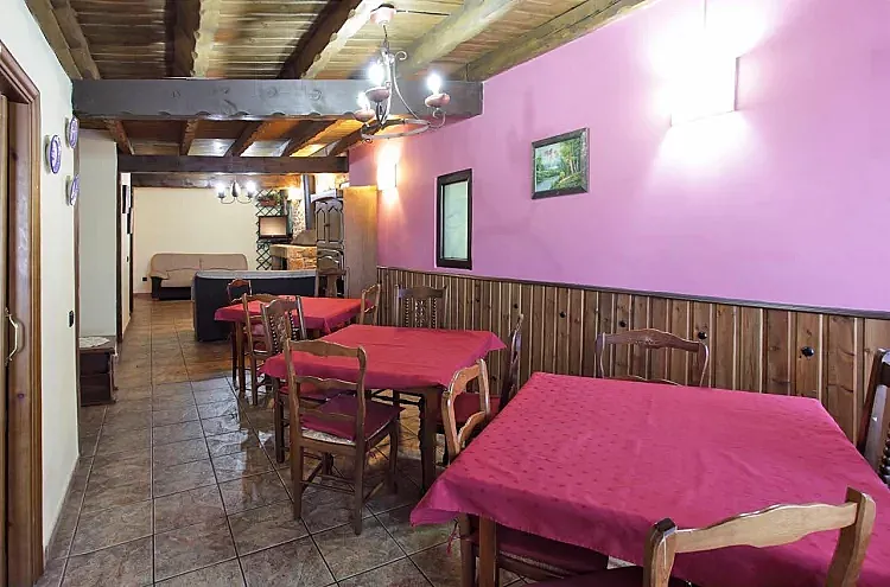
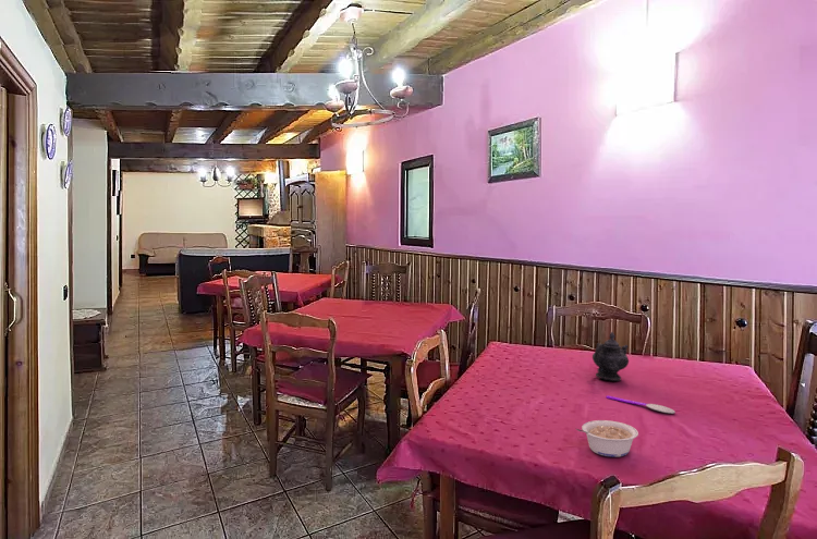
+ spoon (638, 403)
+ teapot (611, 354)
+ legume (608, 438)
